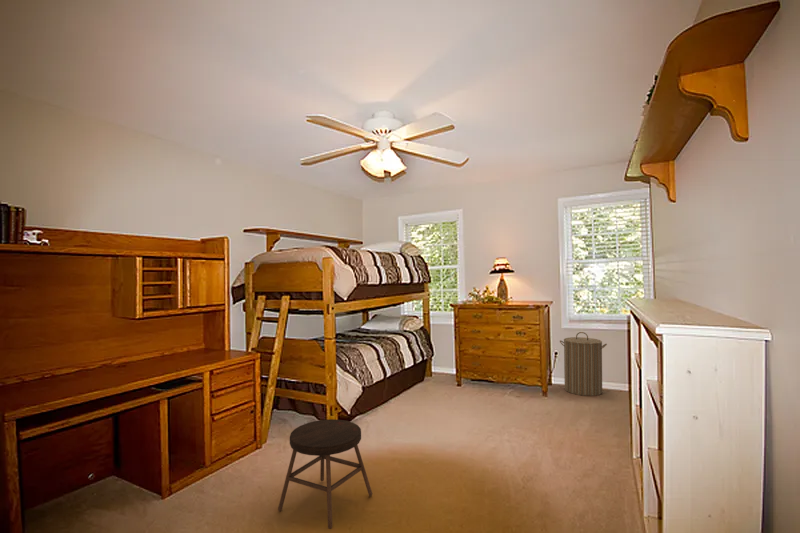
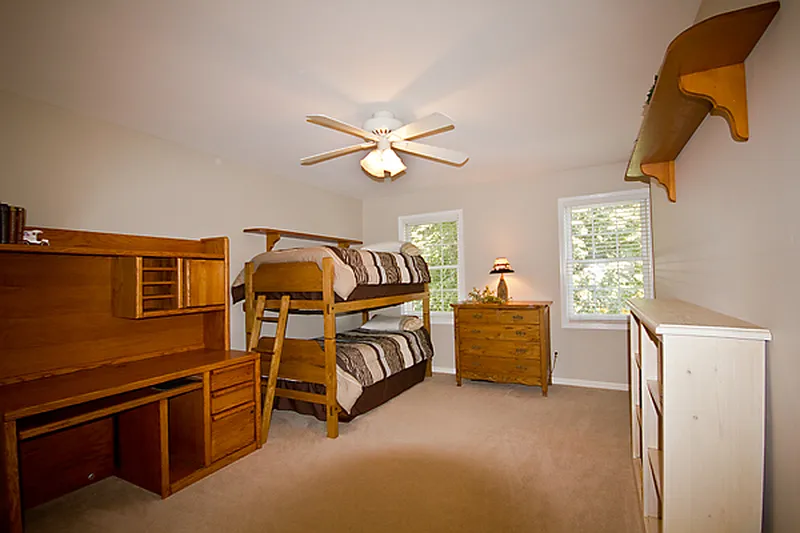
- stool (326, 467)
- laundry hamper (582, 361)
